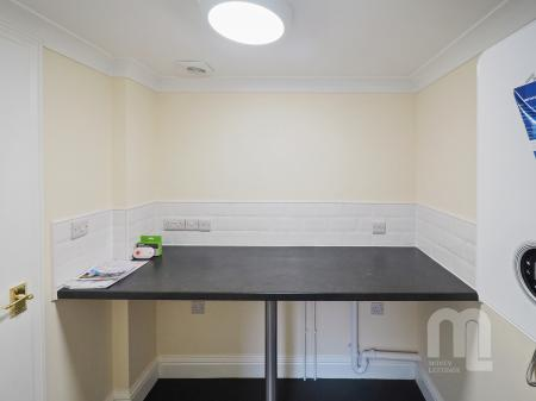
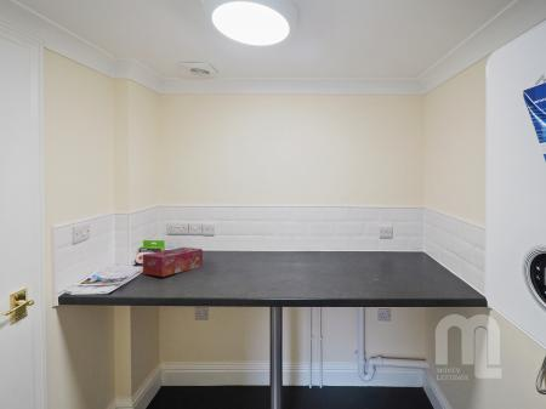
+ tissue box (174, 260)
